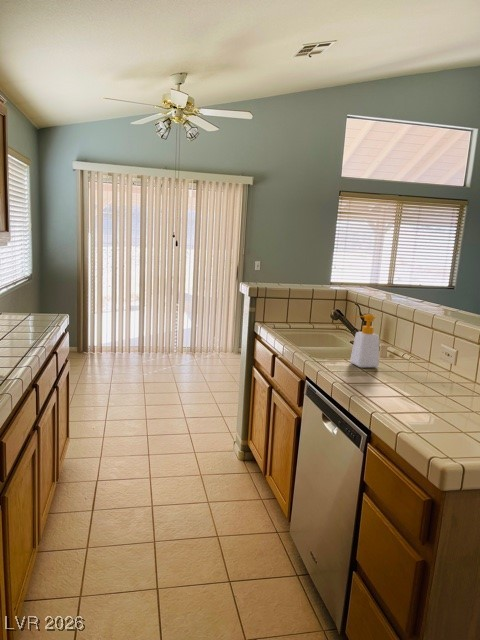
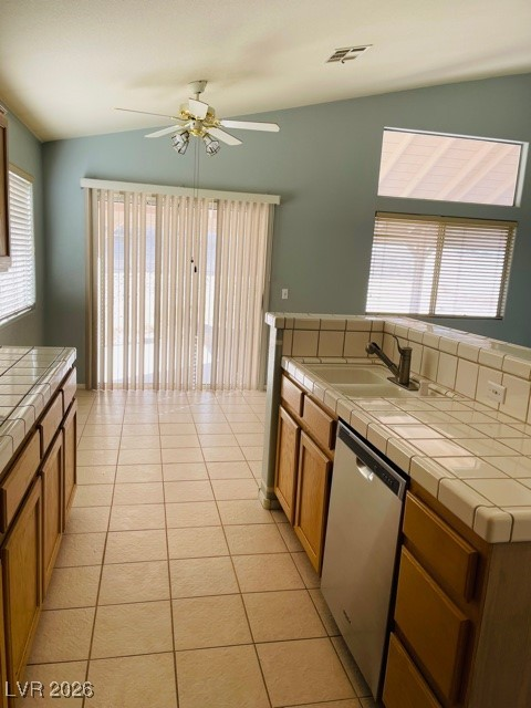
- soap bottle (362, 339)
